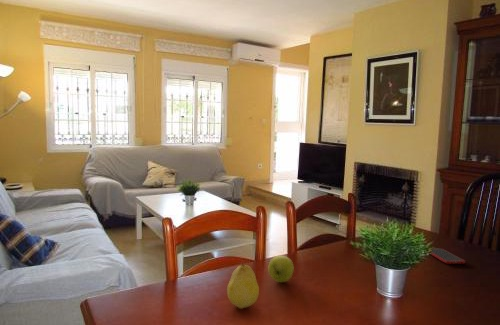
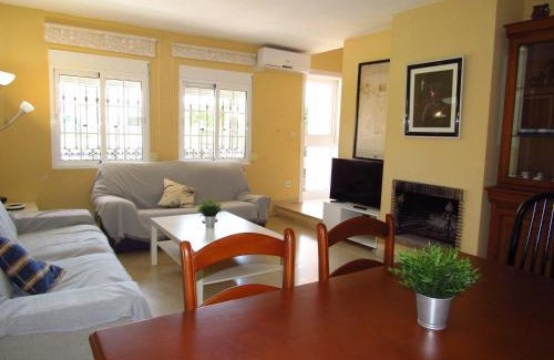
- cell phone (443, 255)
- apple (281, 268)
- fruit (244, 283)
